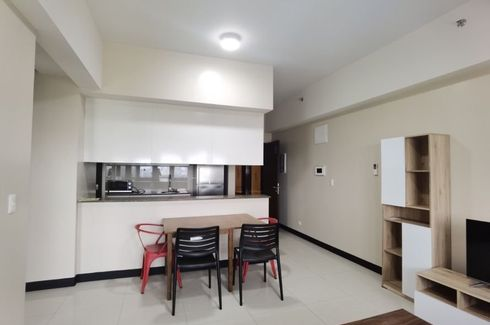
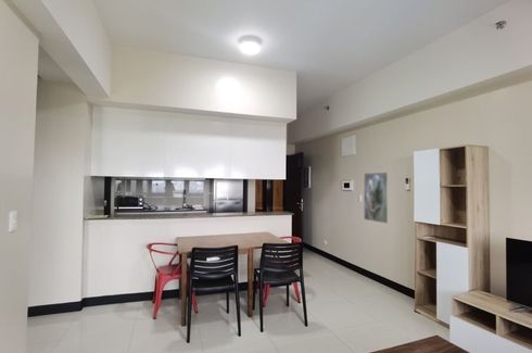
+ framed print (376, 197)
